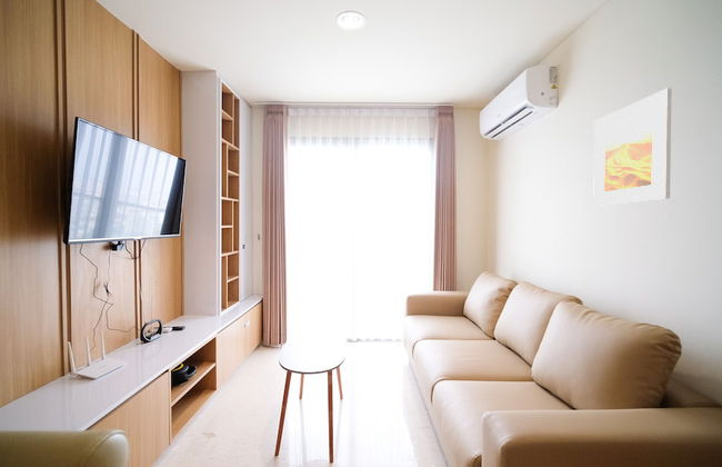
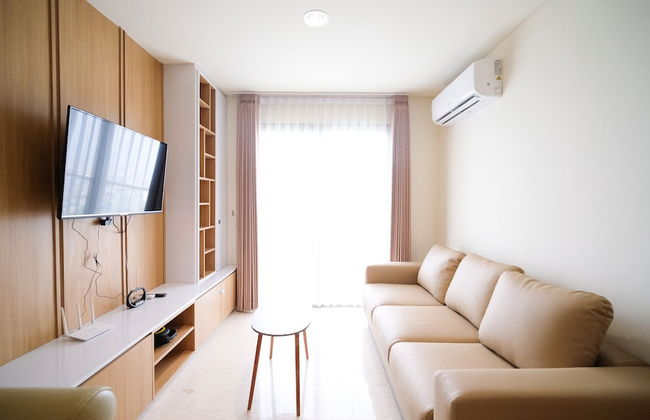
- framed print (626, 155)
